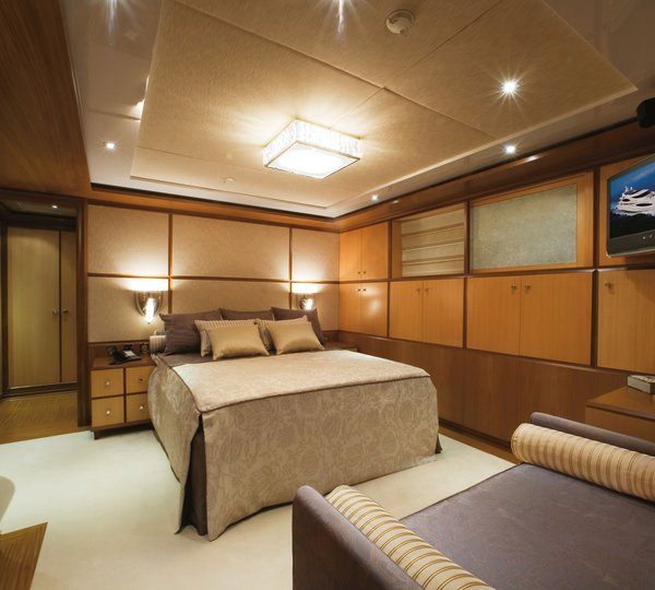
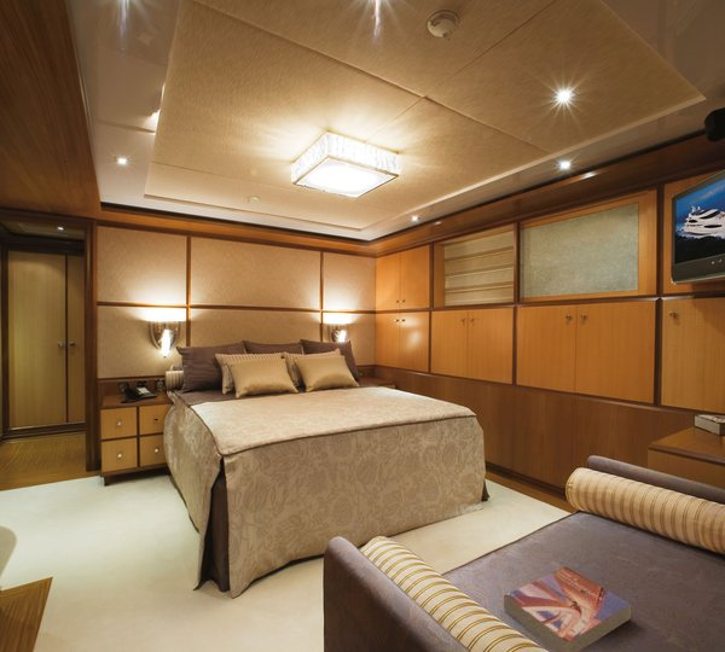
+ textbook (566, 606)
